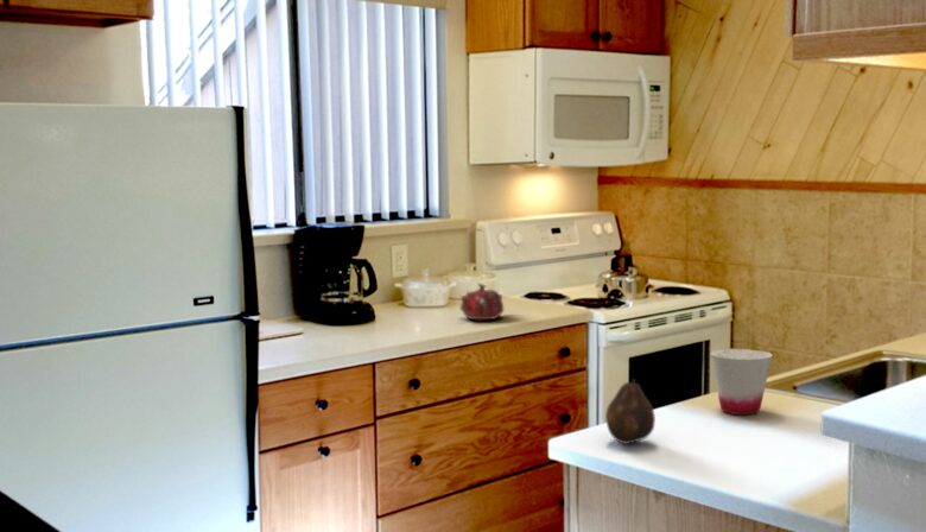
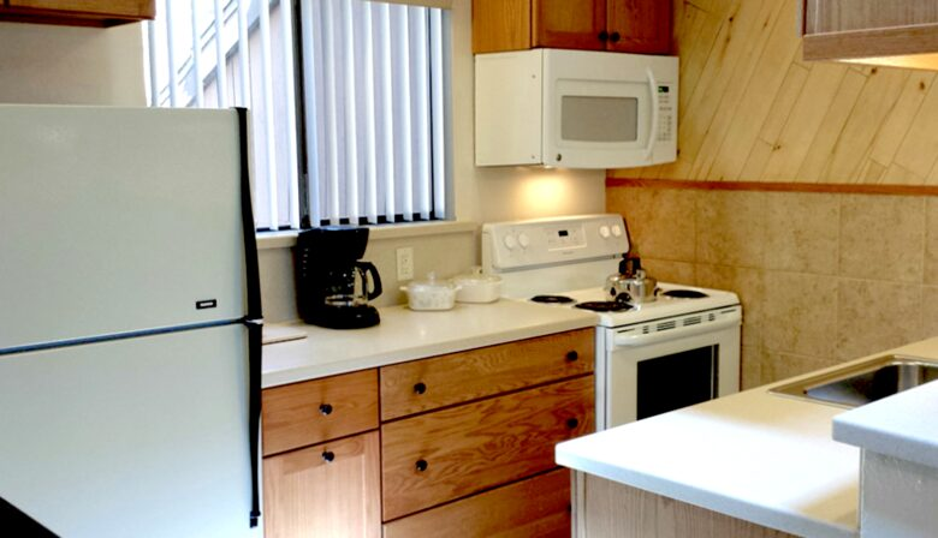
- fruit (629, 411)
- cup (740, 382)
- teapot (481, 300)
